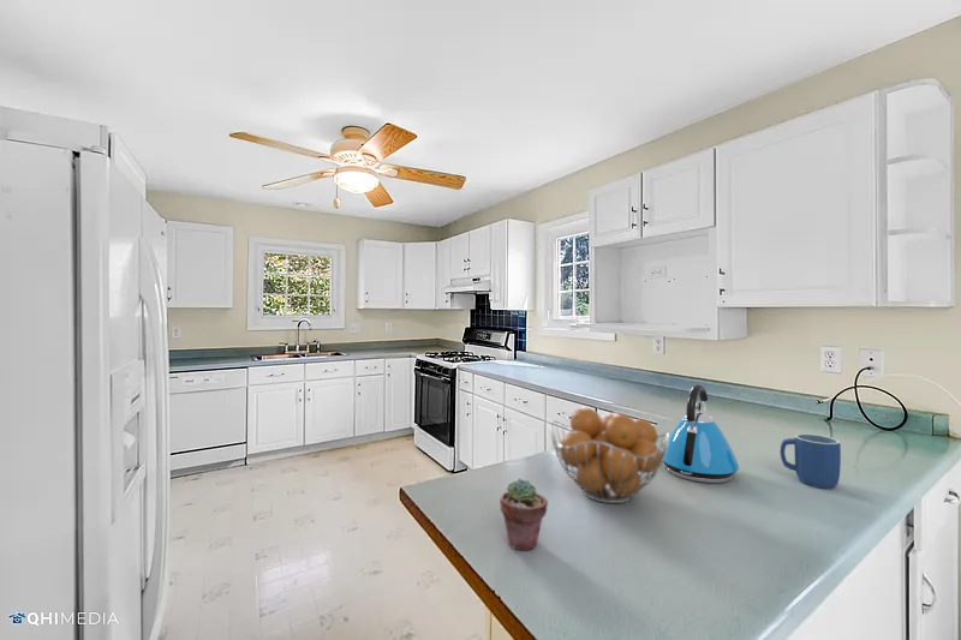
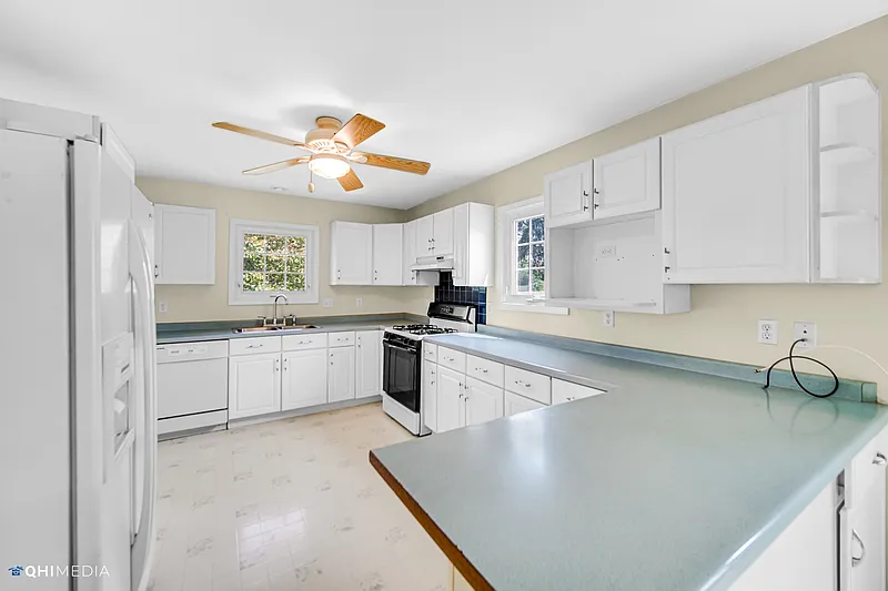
- potted succulent (523, 510)
- mug (811, 459)
- fruit basket (607, 451)
- kettle (697, 427)
